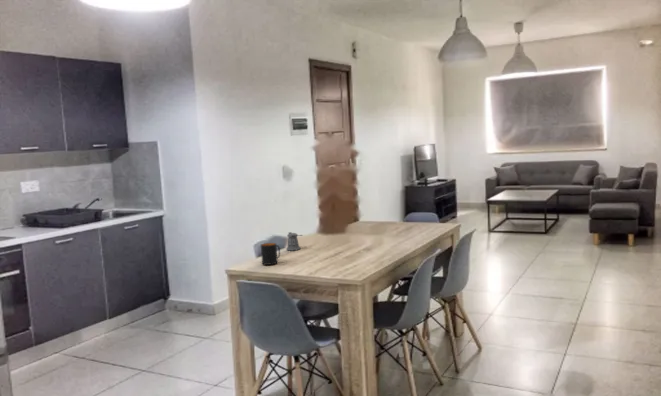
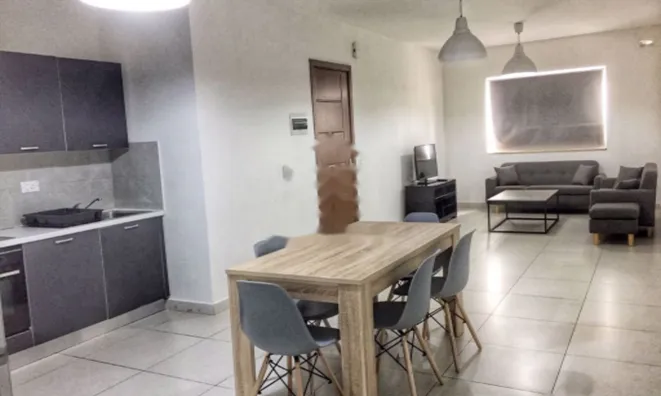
- mug (271, 253)
- pepper shaker (293, 240)
